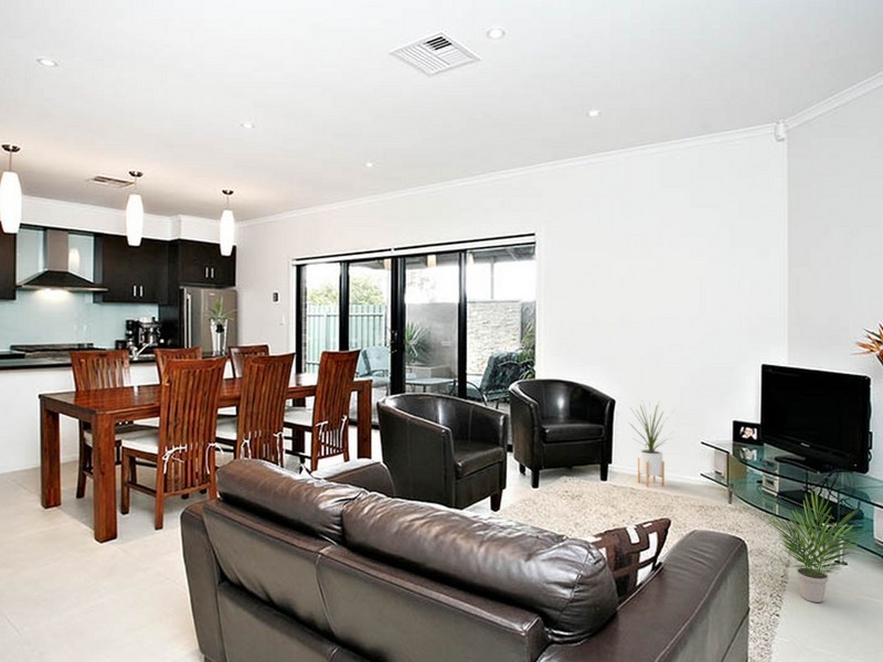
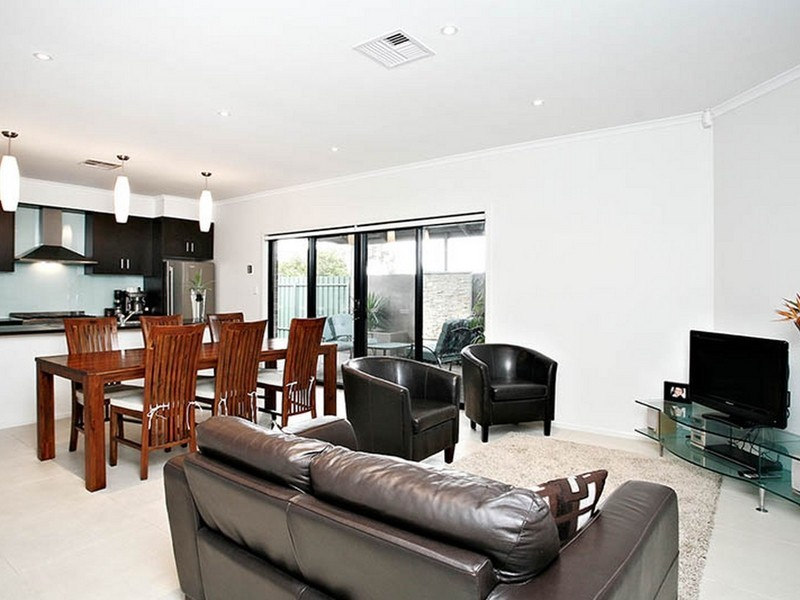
- house plant (651, 441)
- potted plant (813, 548)
